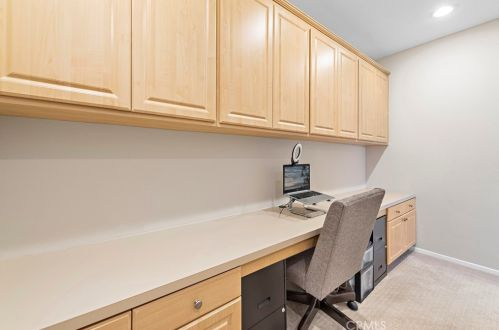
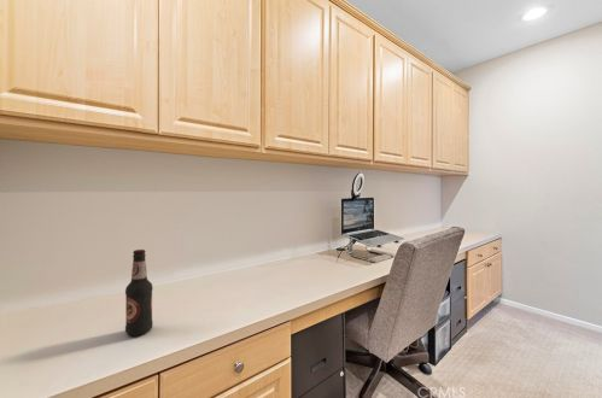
+ bottle (139, 291)
